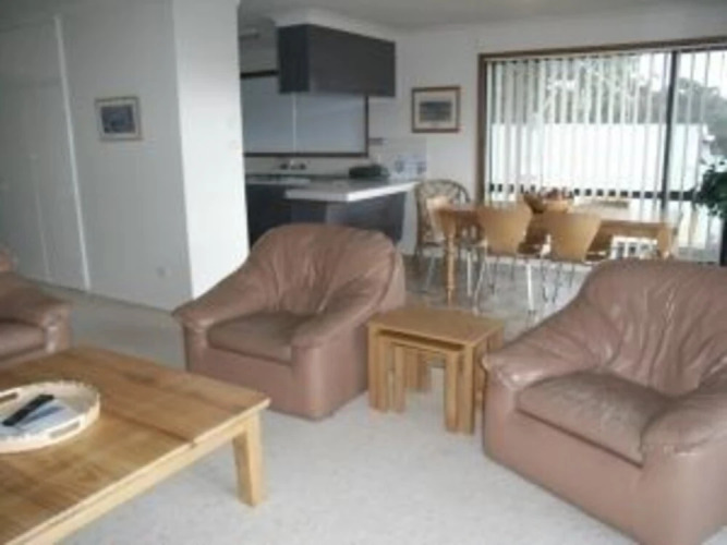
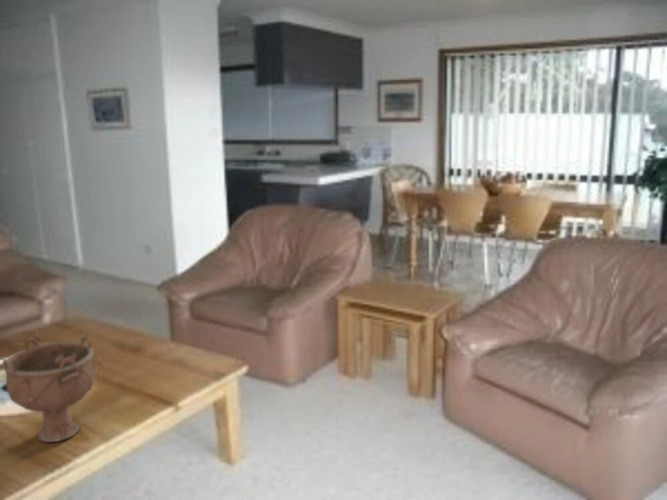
+ decorative bowl (52, 389)
